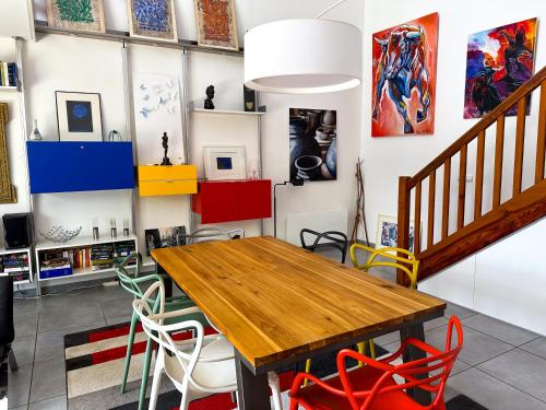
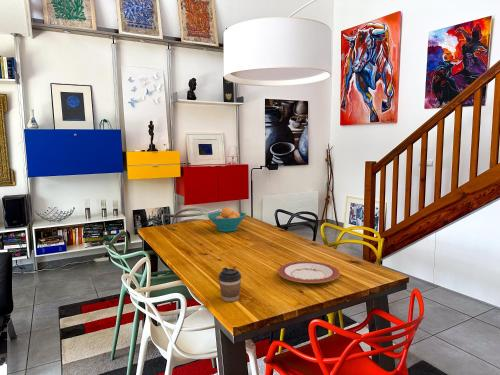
+ plate (308, 273)
+ fruit bowl (227, 218)
+ coffee cup (230, 283)
